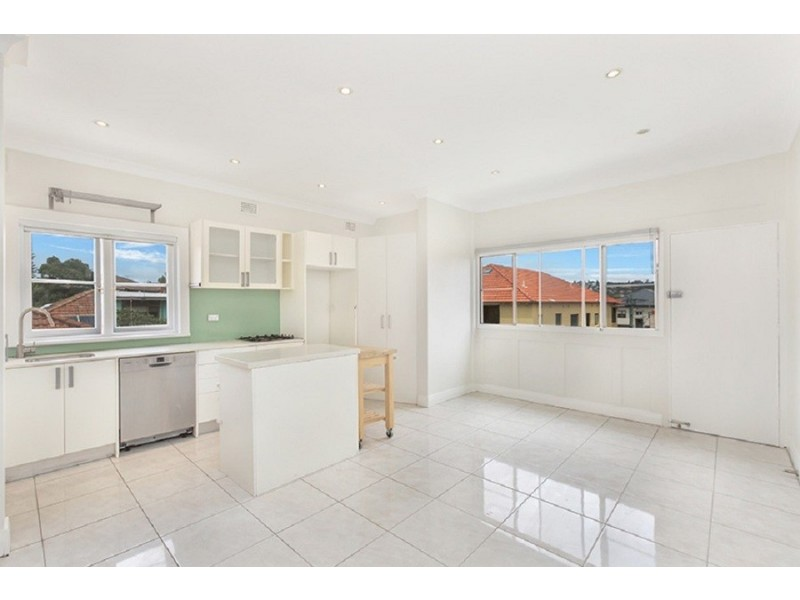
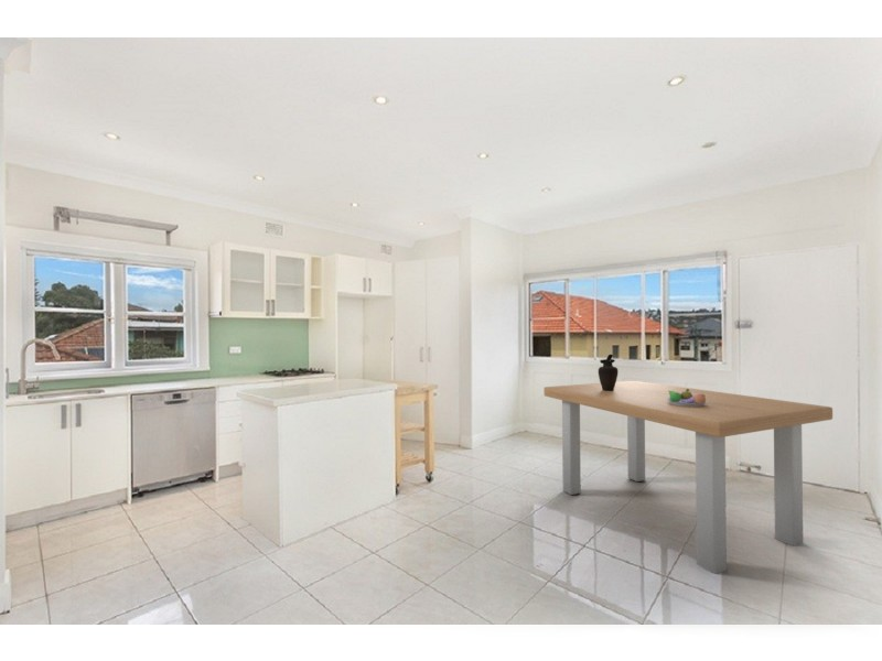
+ dining table (644, 454)
+ ceramic pitcher (607, 371)
+ fruit bowl (685, 397)
